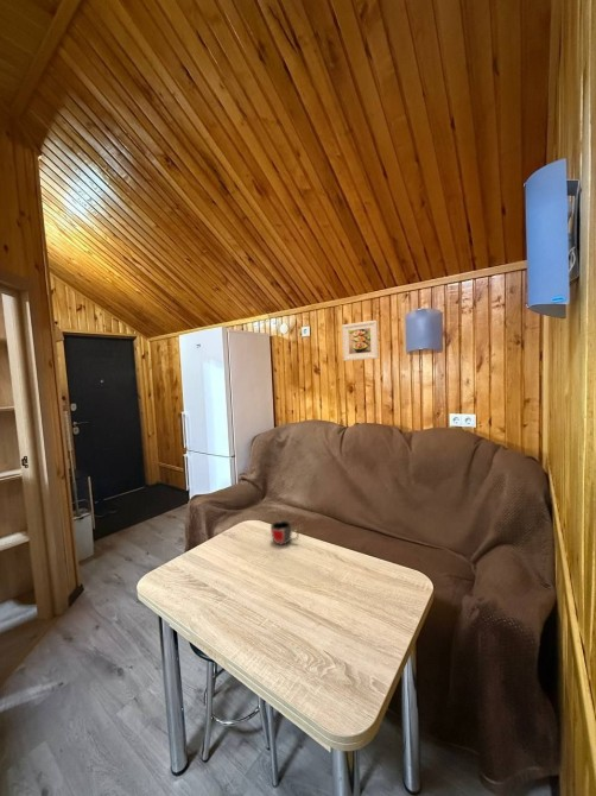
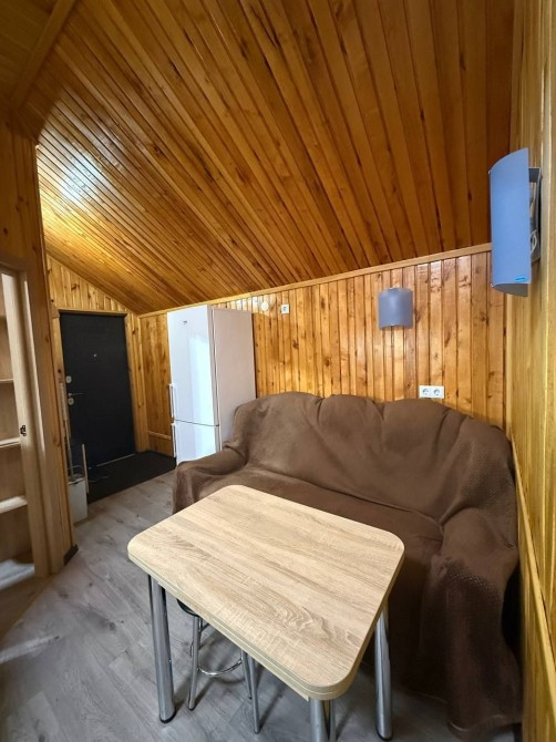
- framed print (360, 341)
- mug (285, 533)
